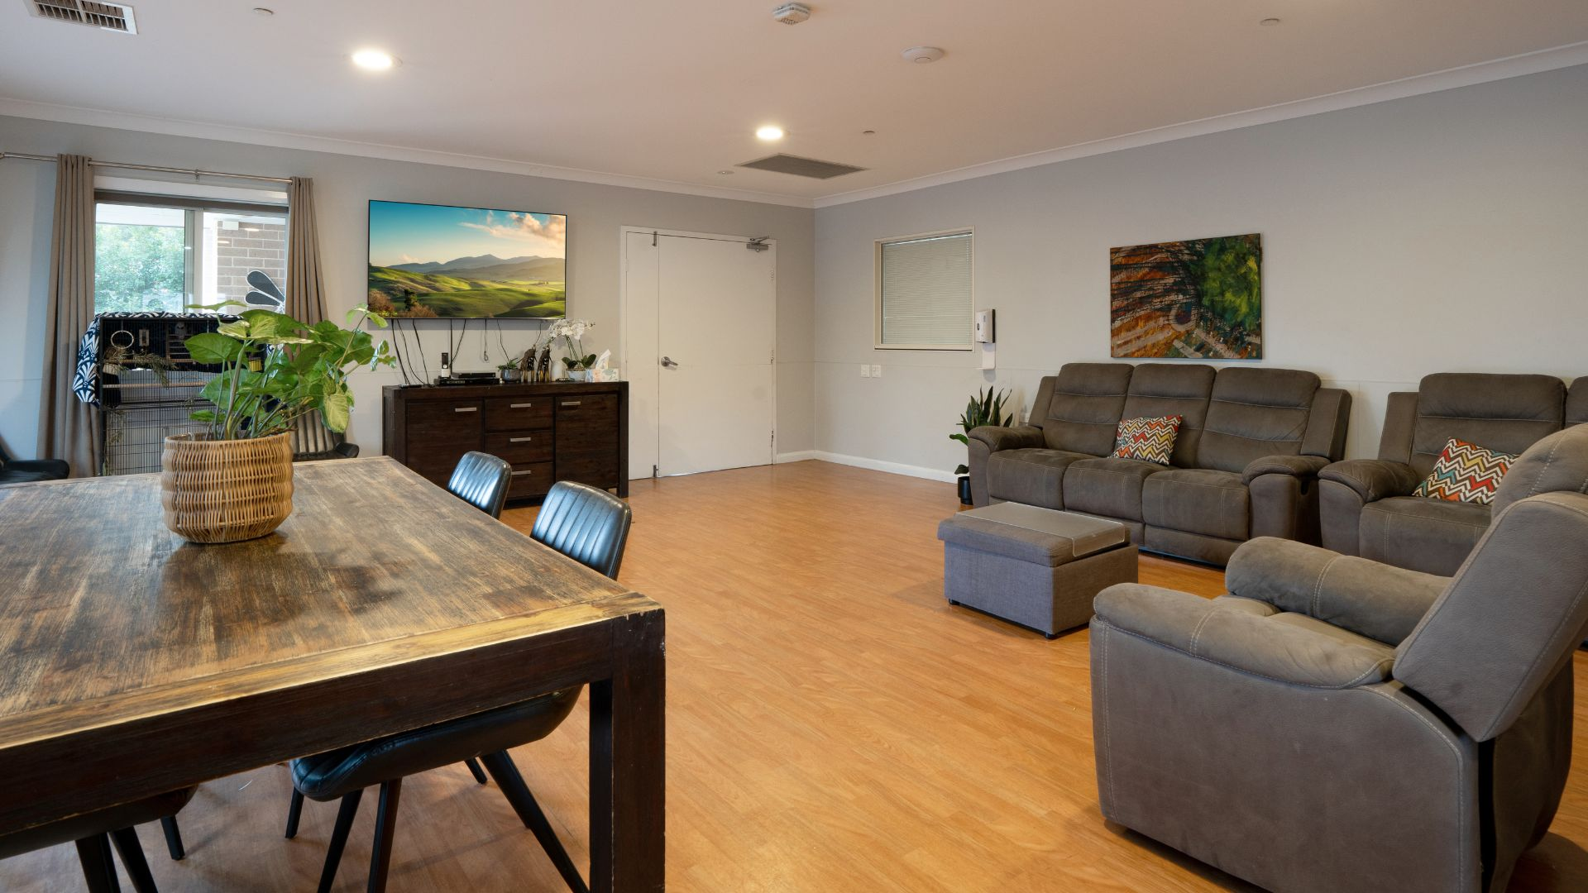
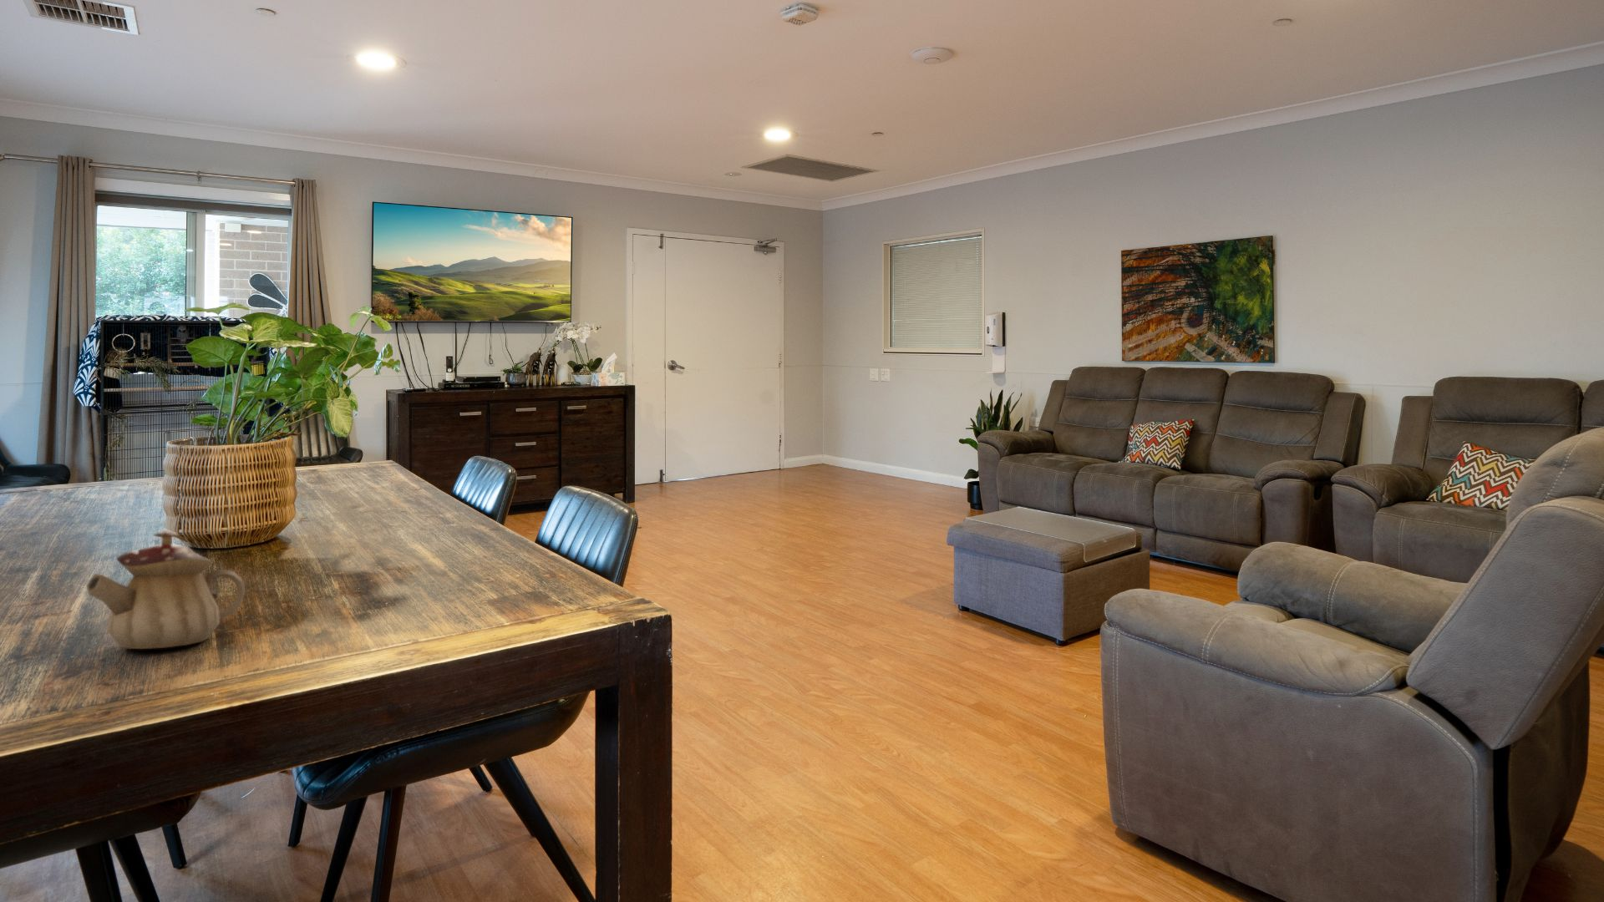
+ teapot (172, 585)
